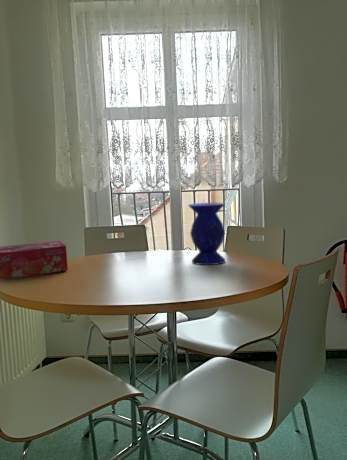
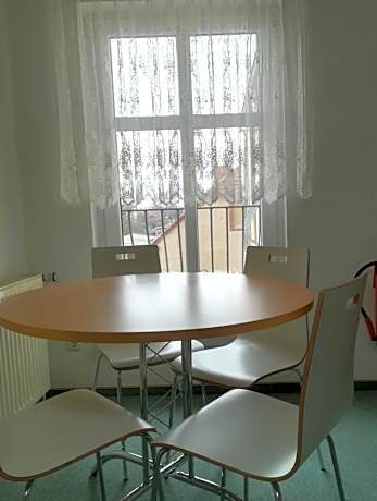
- vase (207, 233)
- tissue box (26, 259)
